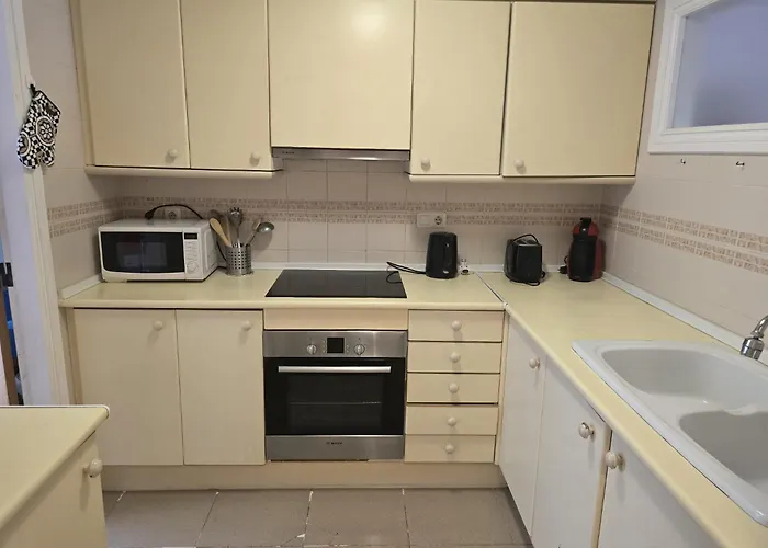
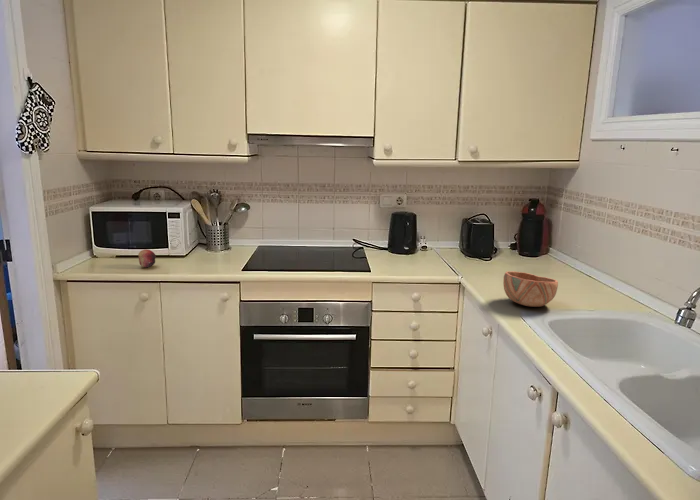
+ bowl (529, 289)
+ fruit (146, 258)
